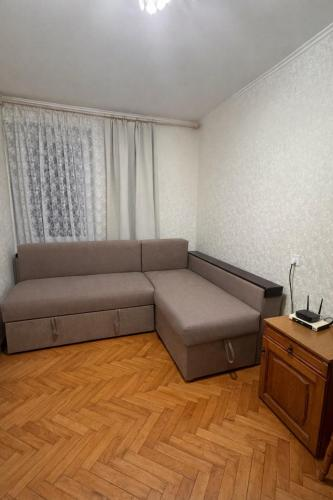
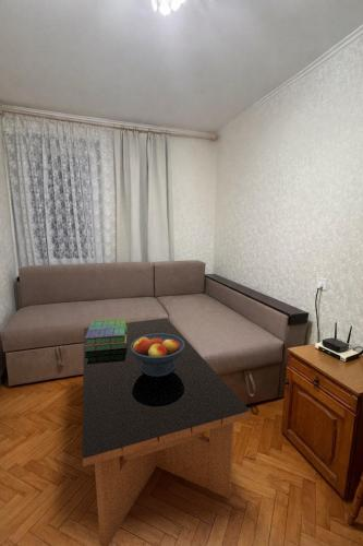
+ stack of books (107, 333)
+ coffee table (143, 393)
+ fruit bowl (157, 351)
